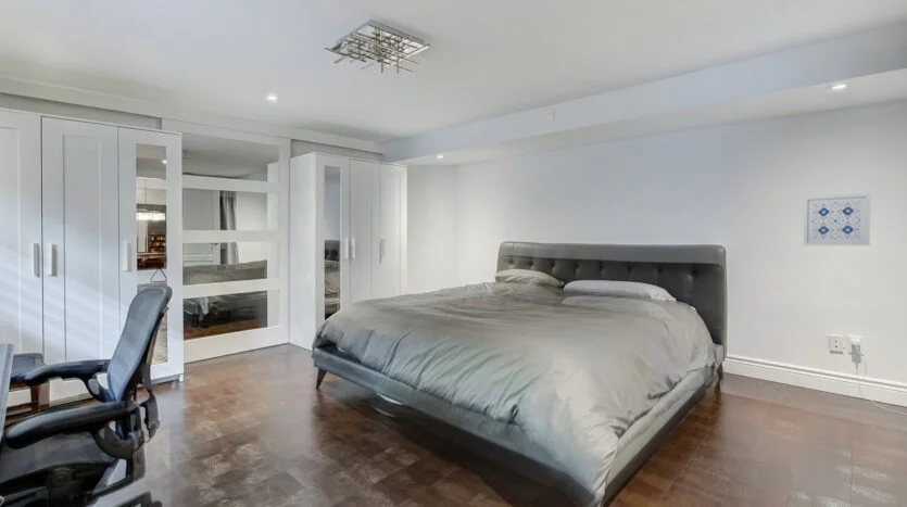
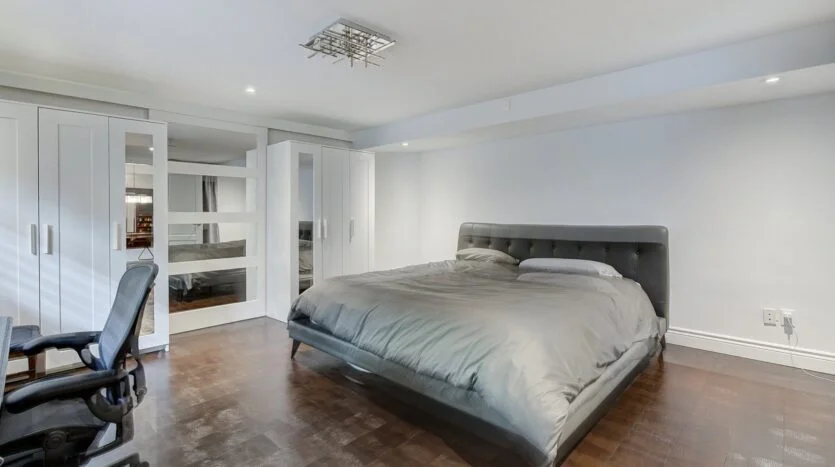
- wall art (835, 220)
